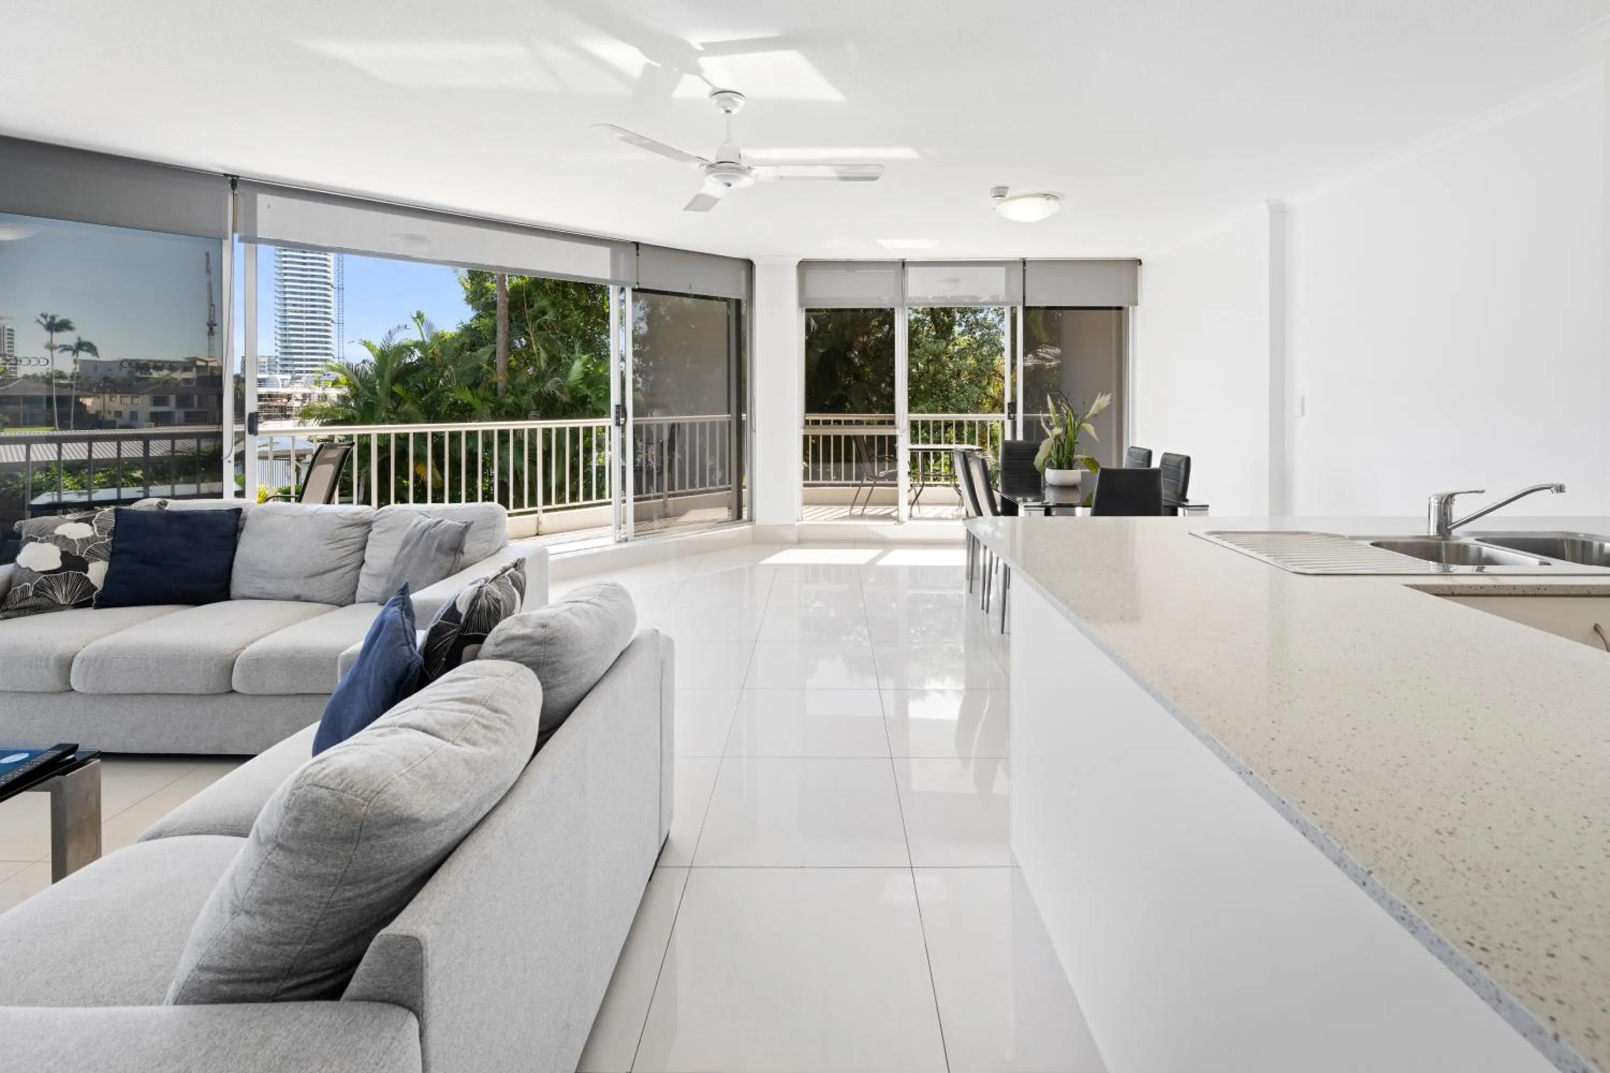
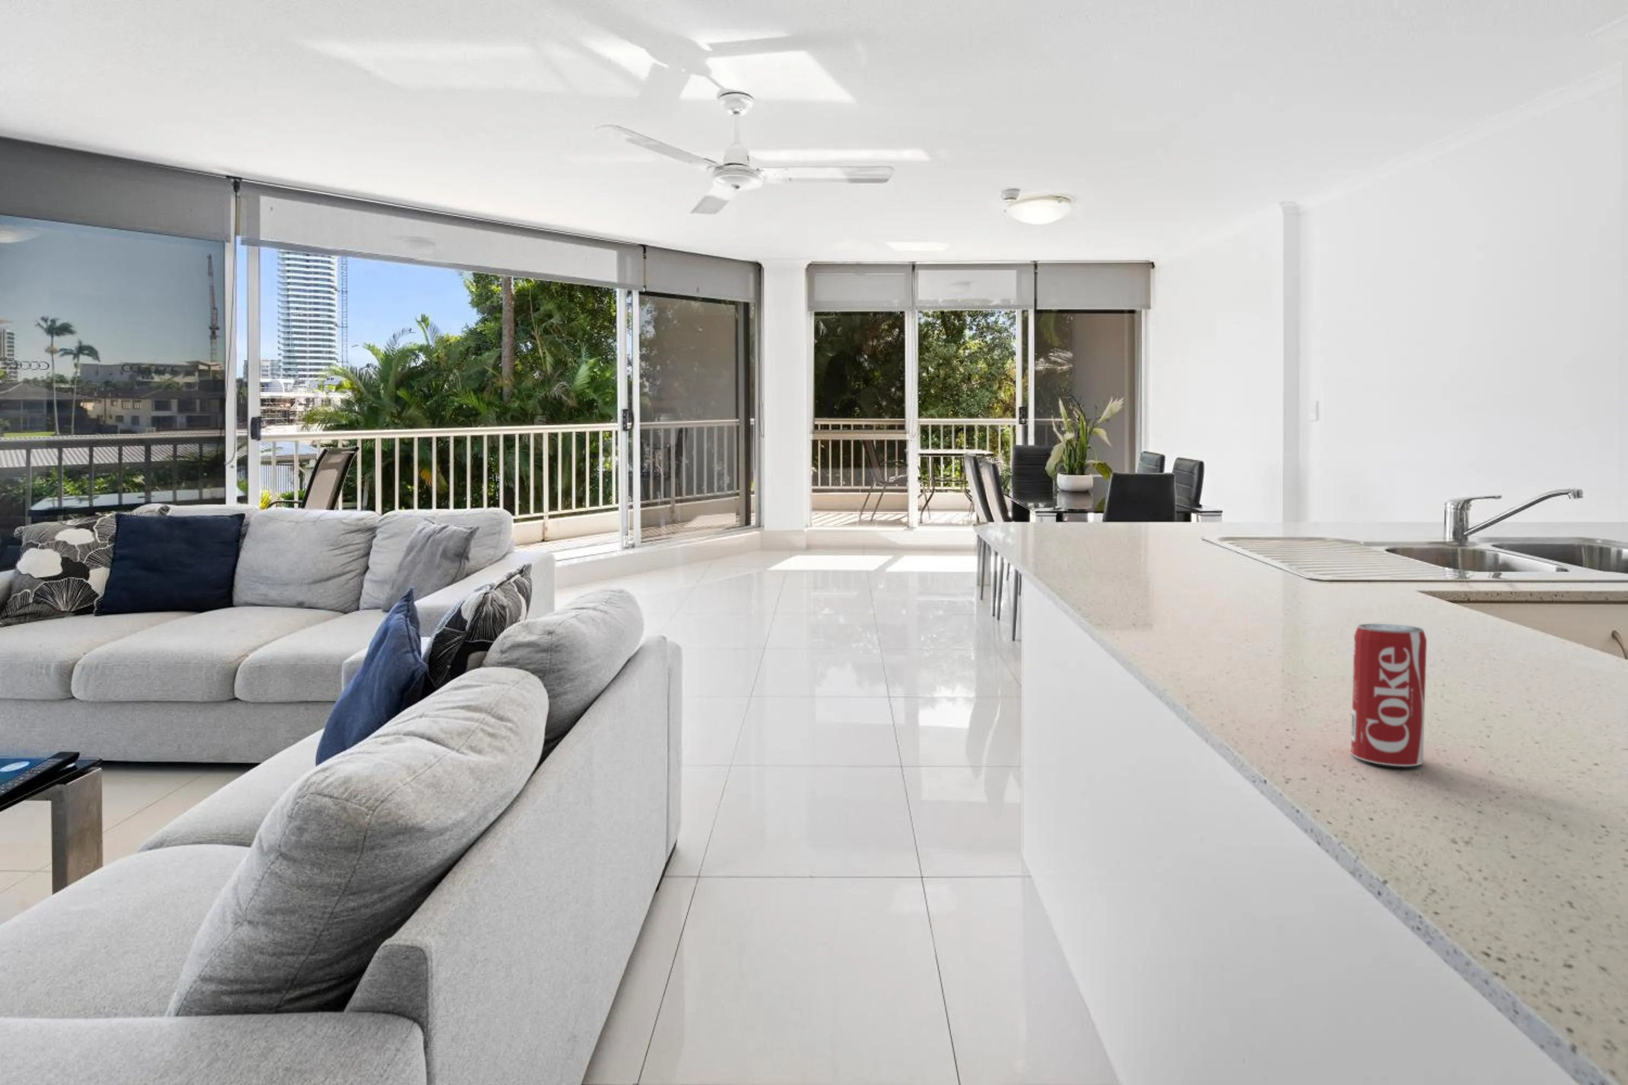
+ beverage can (1388, 693)
